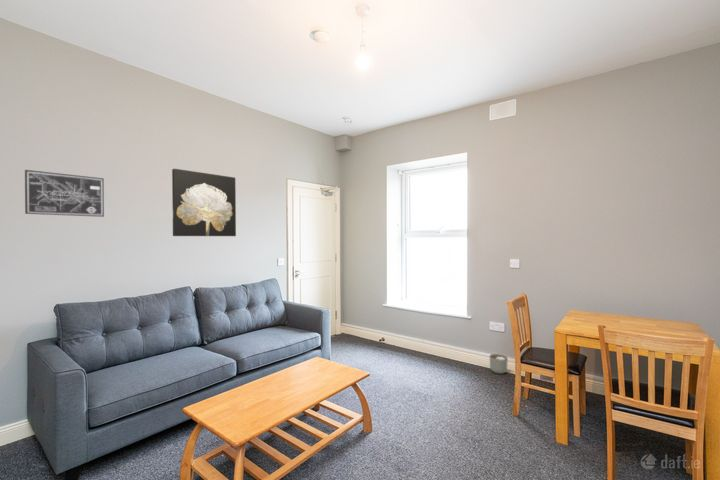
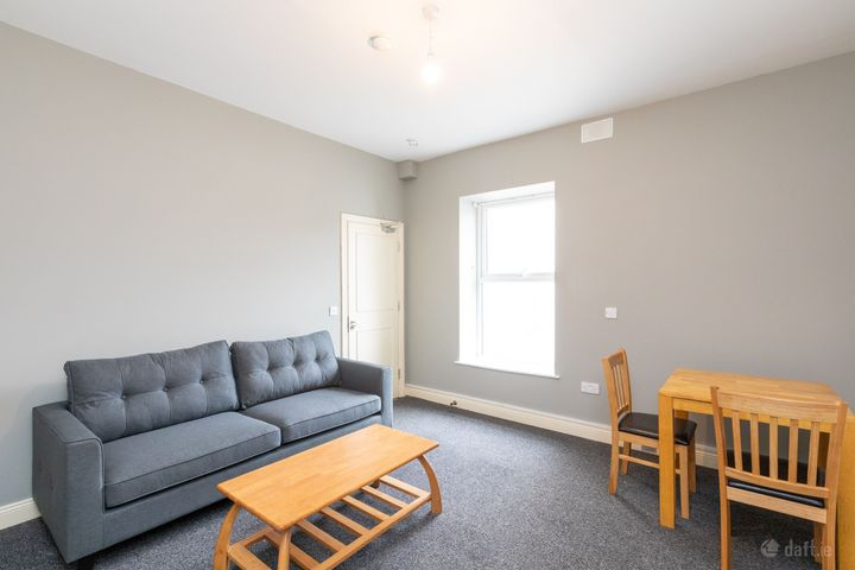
- wall art (206, 204)
- wall art (67, 194)
- planter (498, 364)
